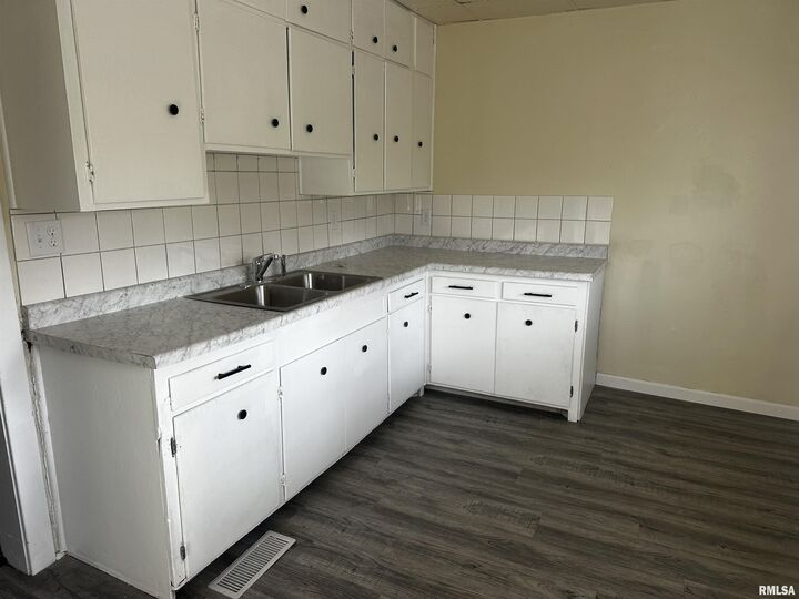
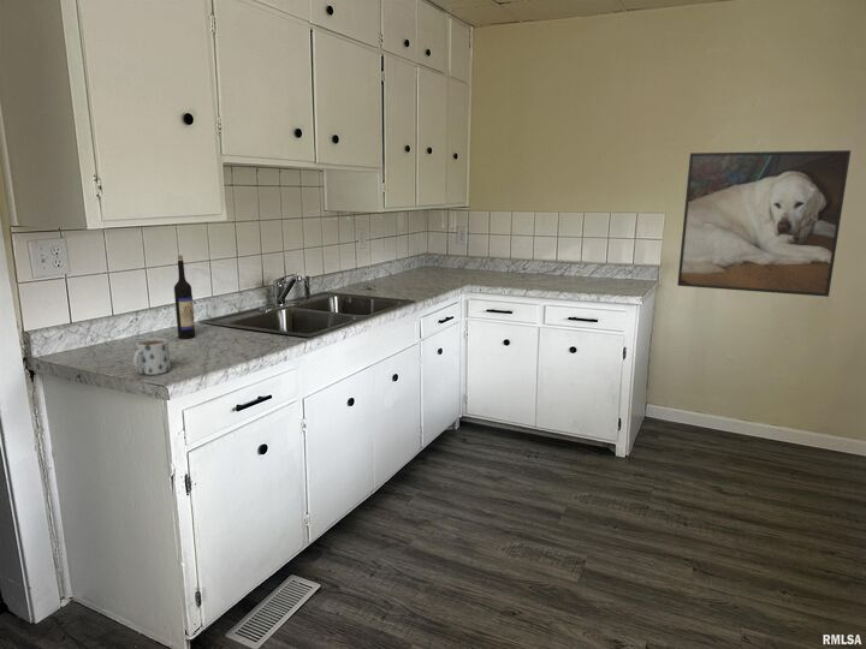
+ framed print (758, 222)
+ wine bottle (183, 296)
+ mug (149, 357)
